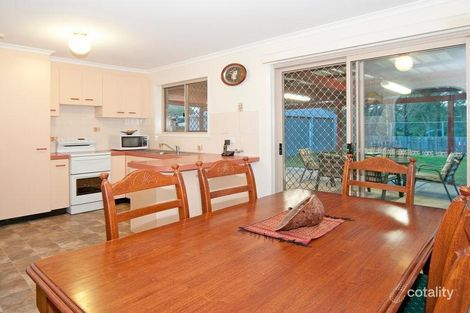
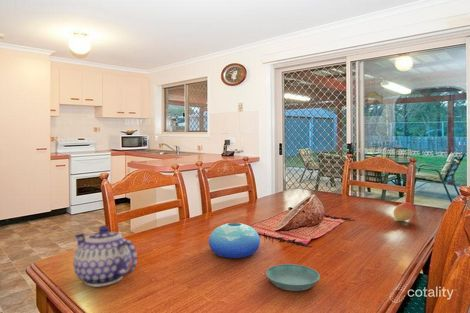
+ teapot (103, 252)
+ bowl (234, 237)
+ fruit (404, 211)
+ saucer (292, 278)
